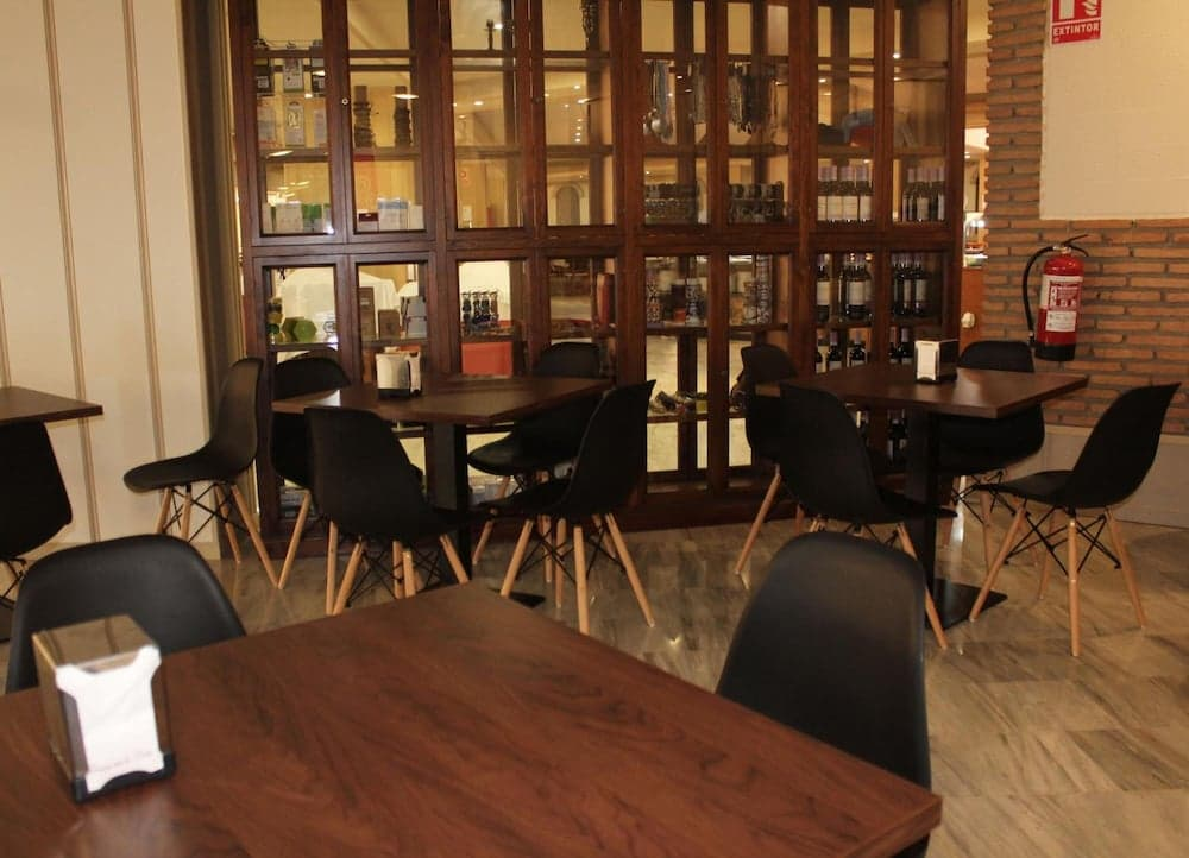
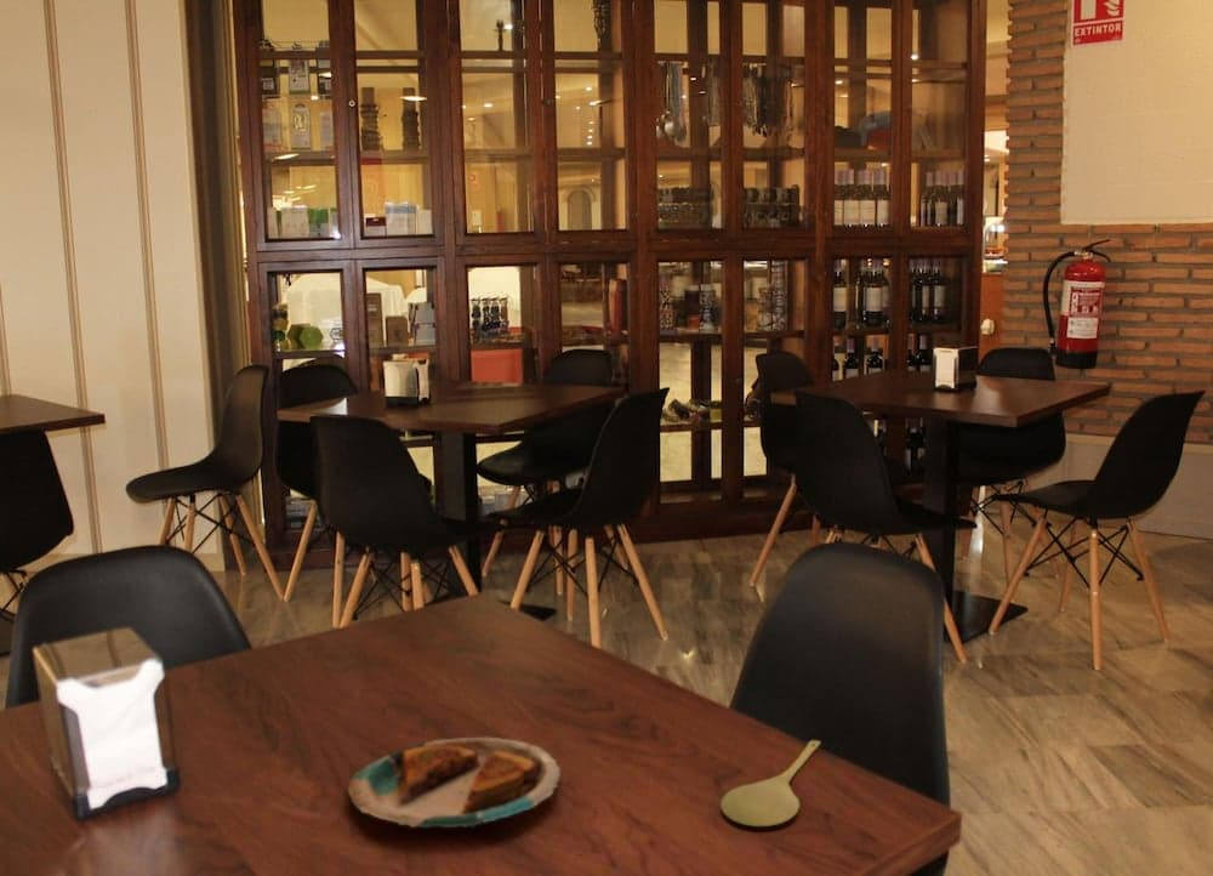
+ plate (452, 780)
+ spoon (782, 778)
